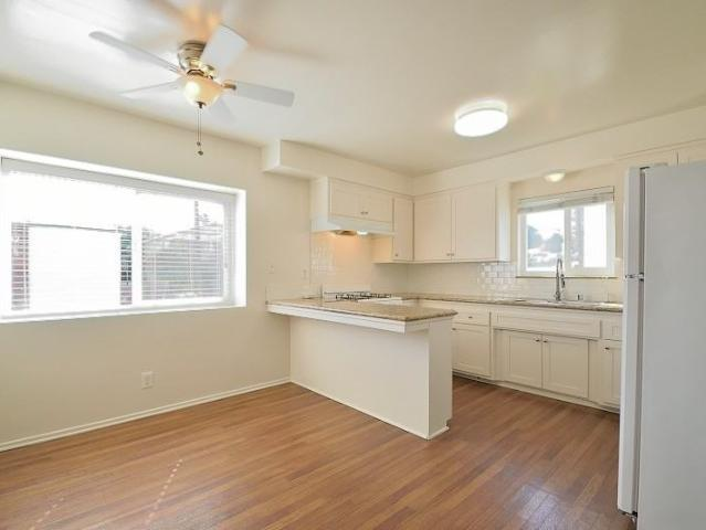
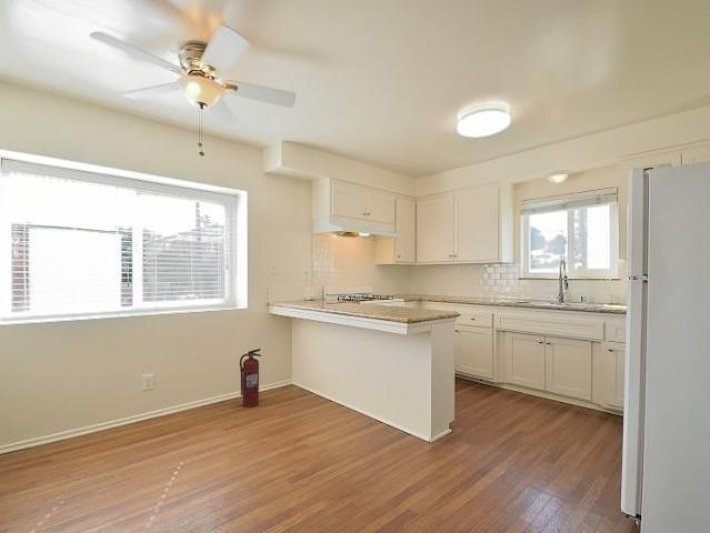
+ fire extinguisher (250, 376)
